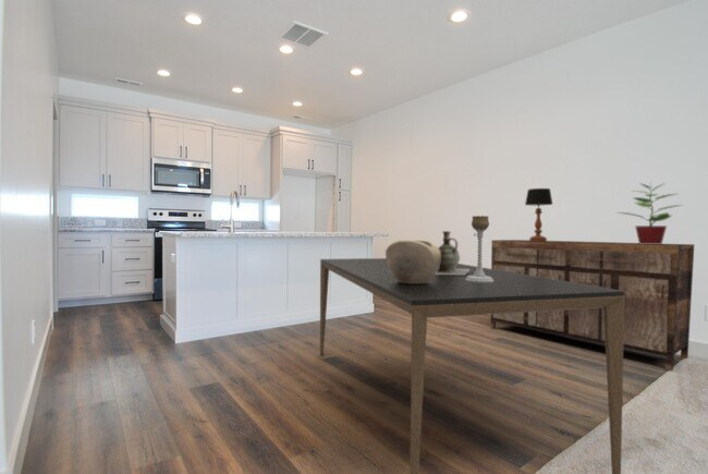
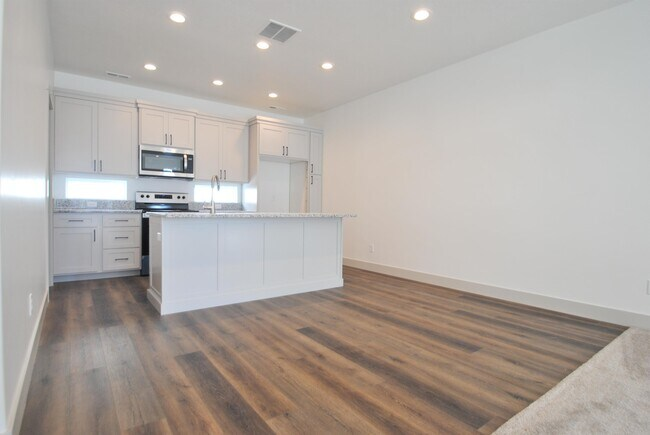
- decorative bowl (412, 260)
- candle holder (479, 247)
- dining table (420, 333)
- ceramic jug (444, 251)
- table lamp (538, 215)
- sideboard (582, 283)
- potted plant (650, 209)
